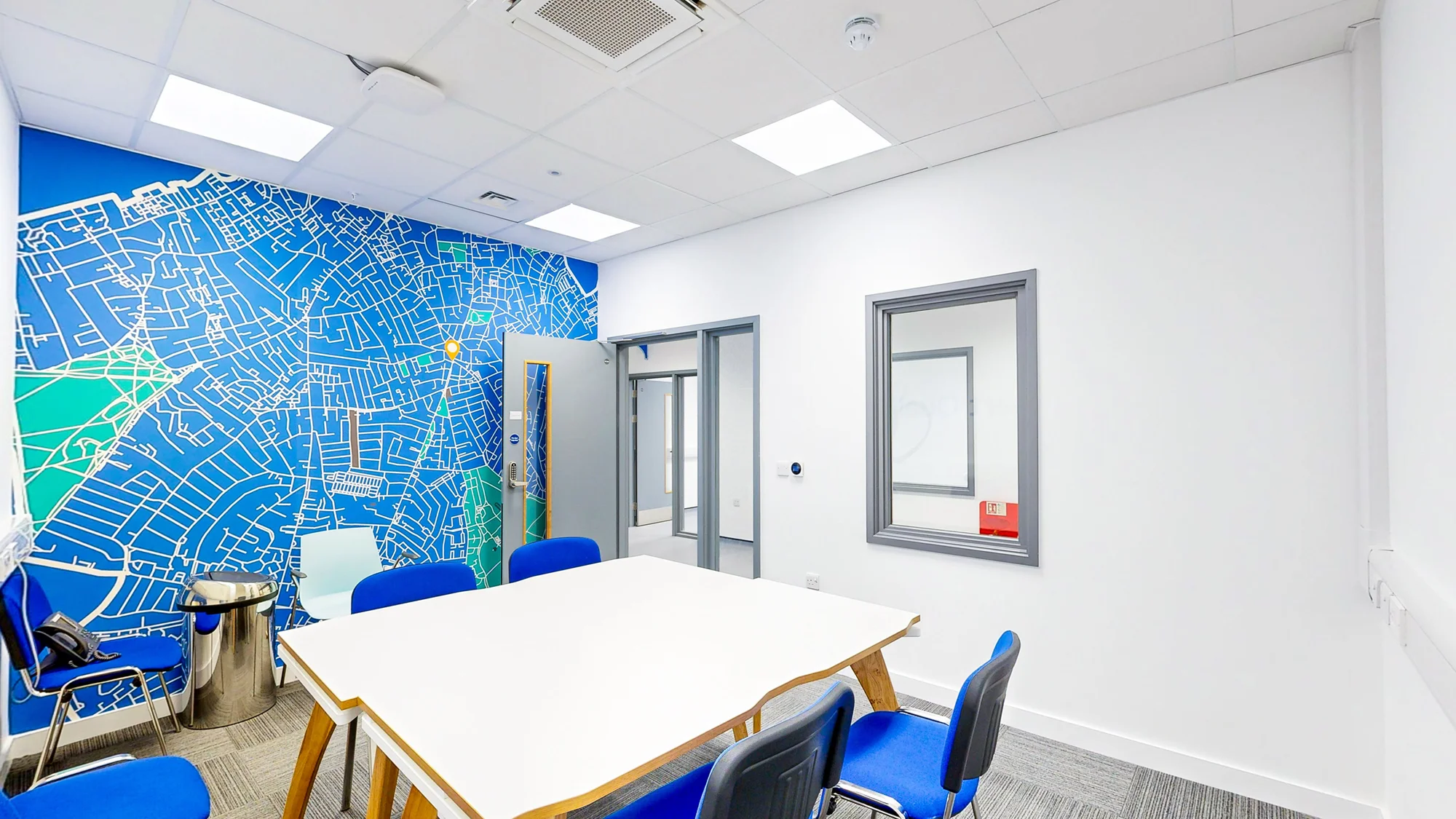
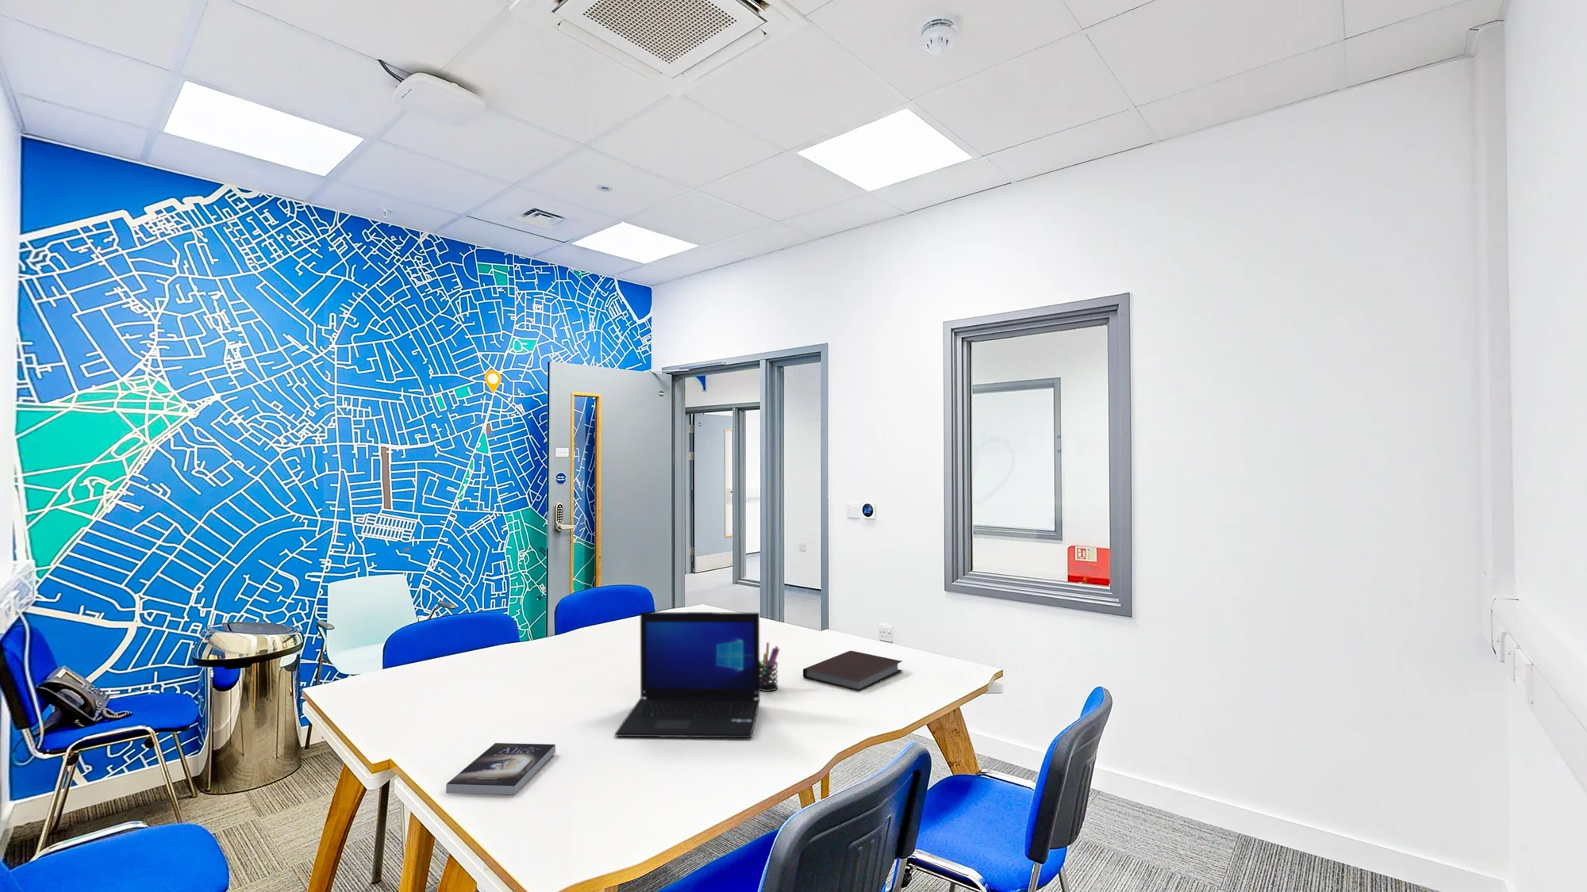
+ pen holder (765, 667)
+ book (504, 767)
+ laptop (692, 671)
+ notebook (853, 669)
